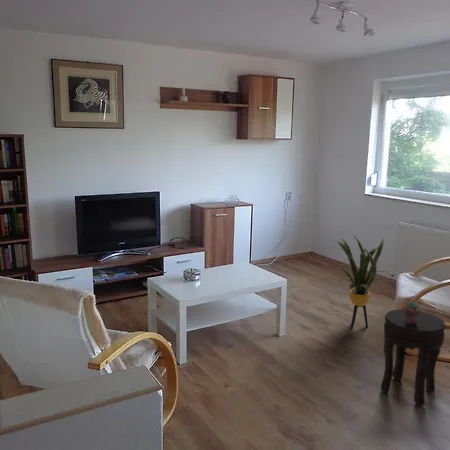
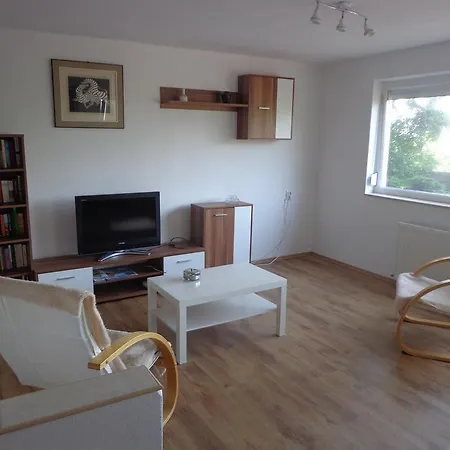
- potted succulent (412, 311)
- house plant (355, 281)
- side table (411, 349)
